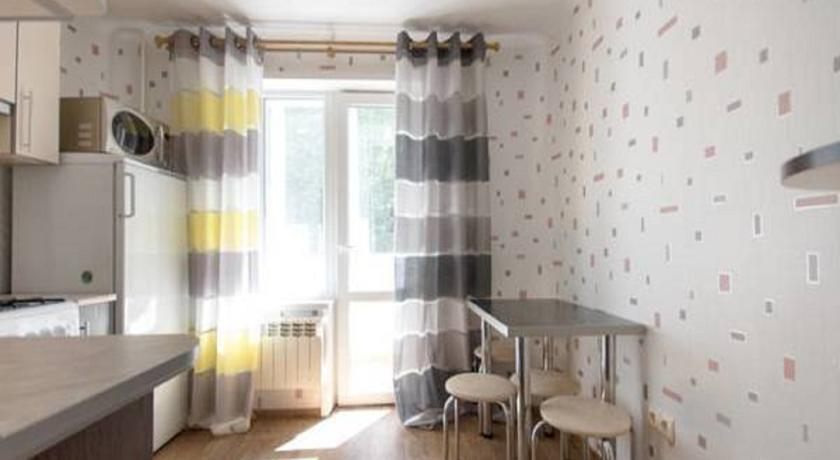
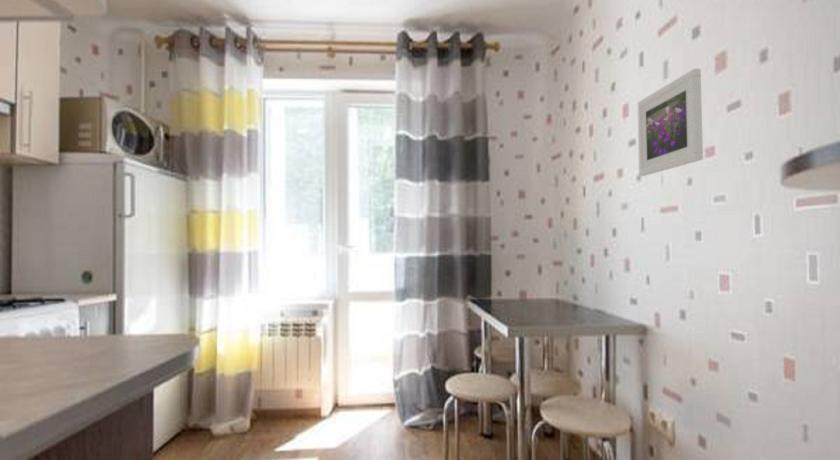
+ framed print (666, 127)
